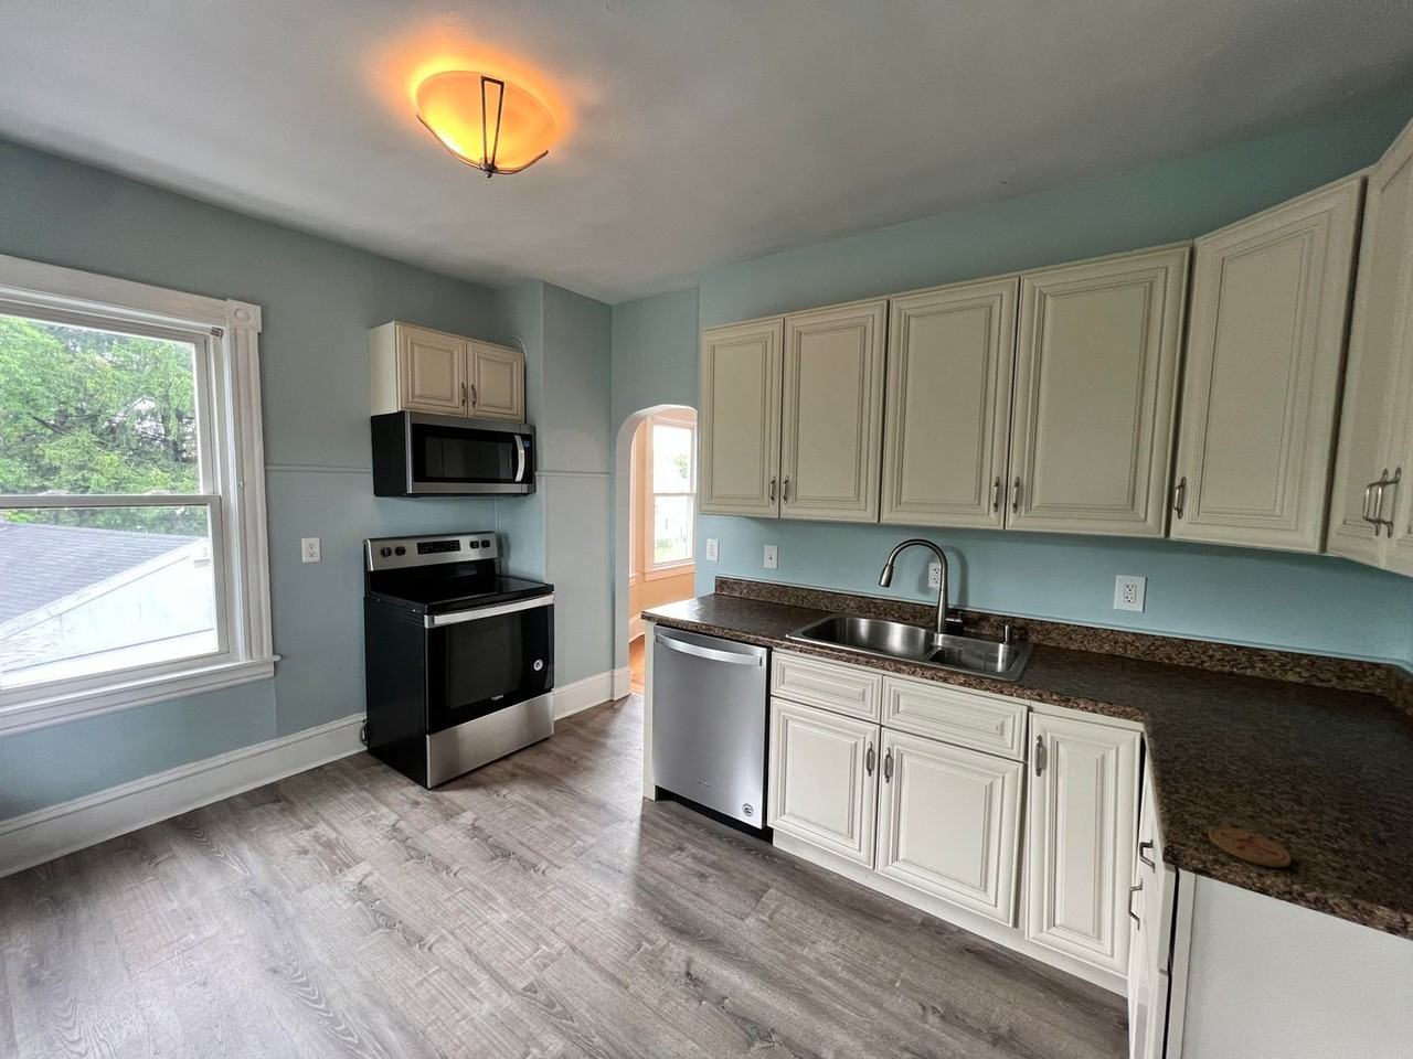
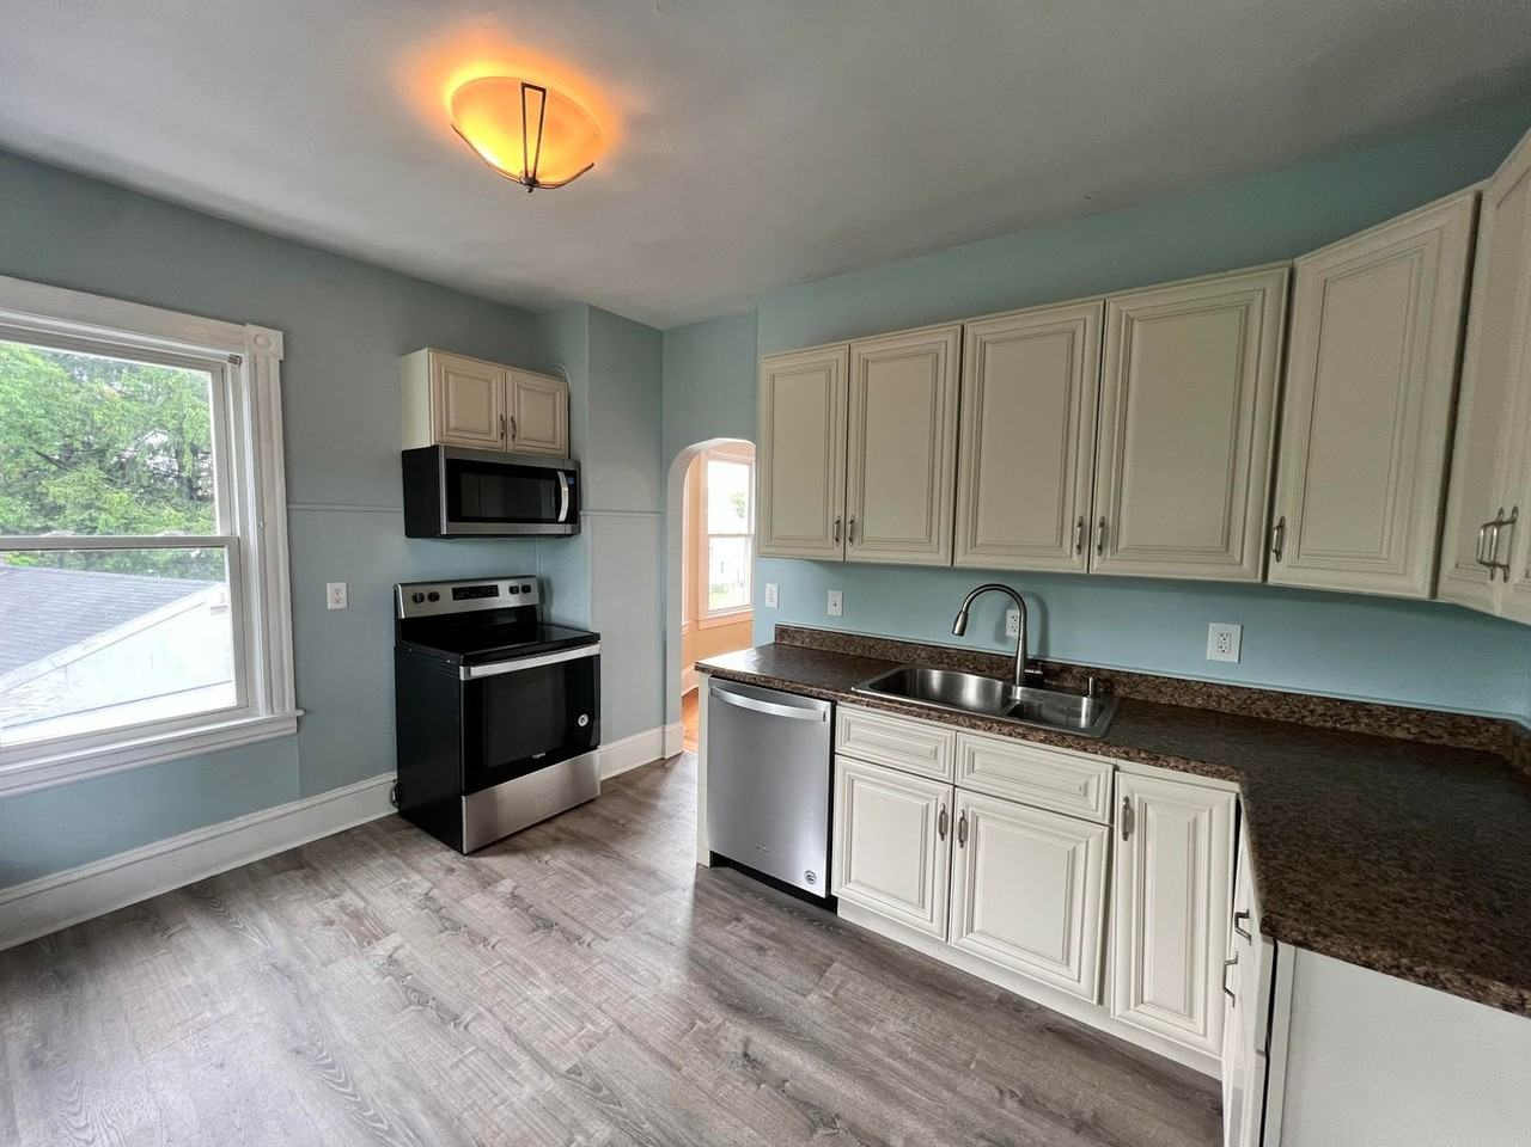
- coaster (1247, 845)
